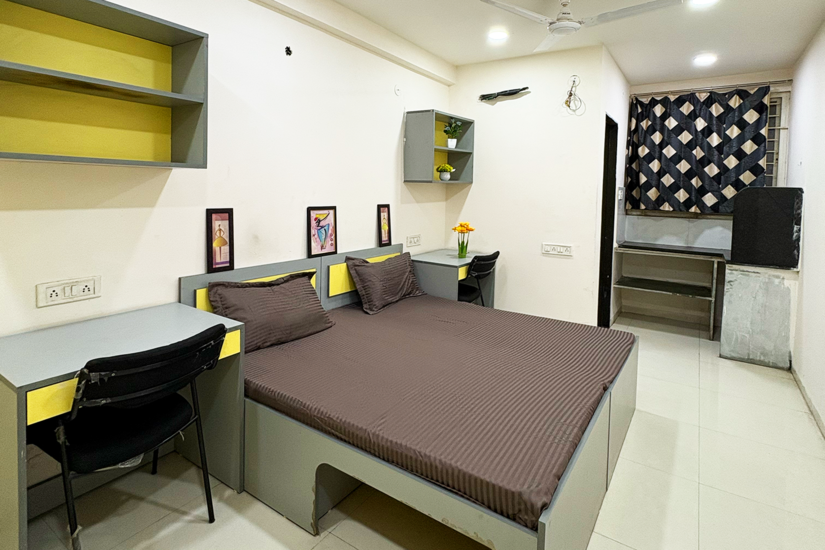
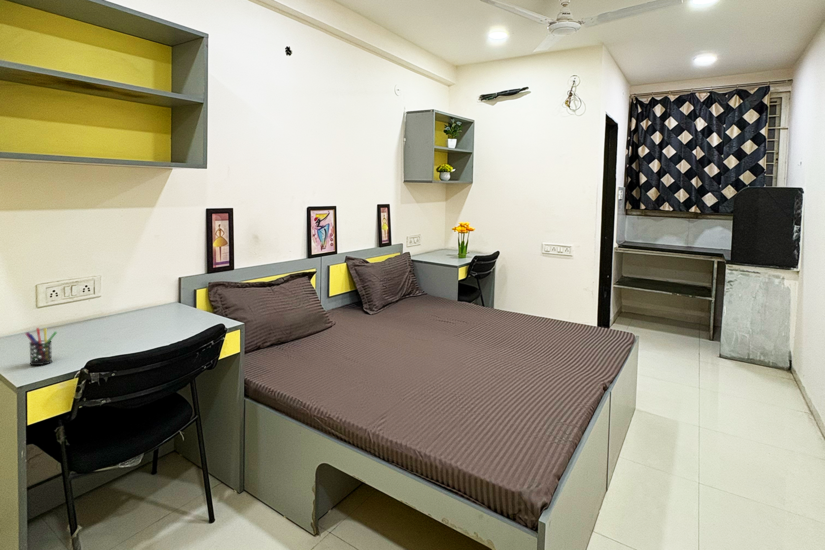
+ pen holder (42, 344)
